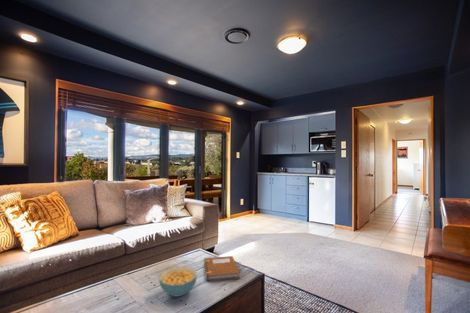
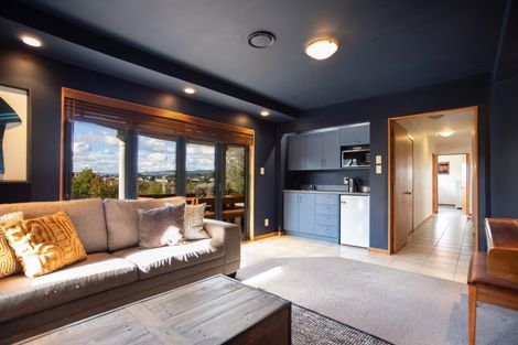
- cereal bowl (178, 284)
- notebook (220, 267)
